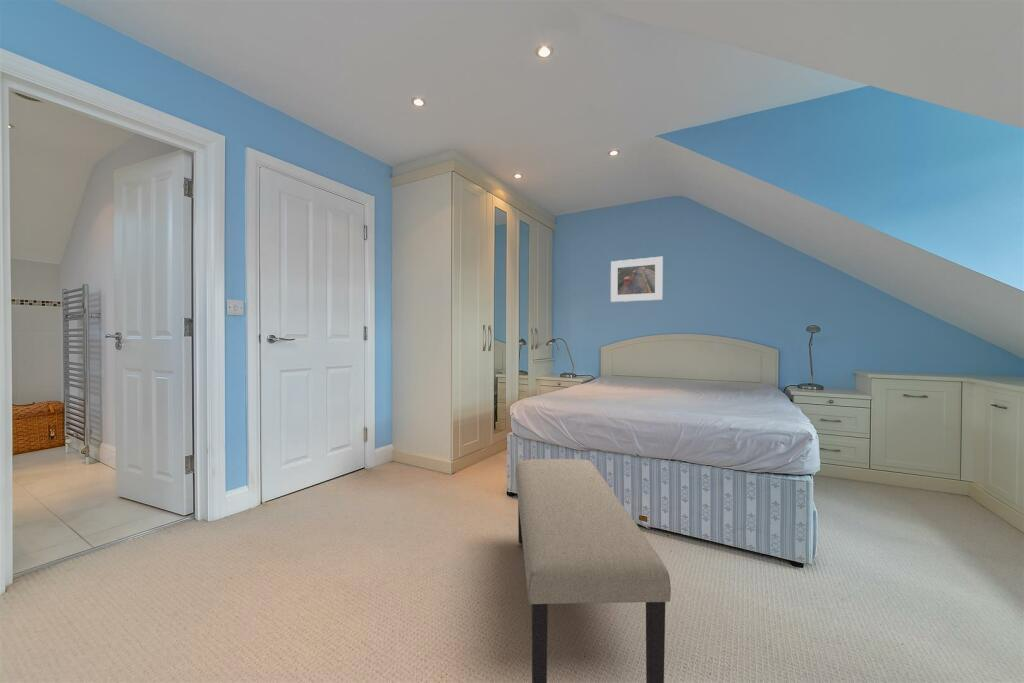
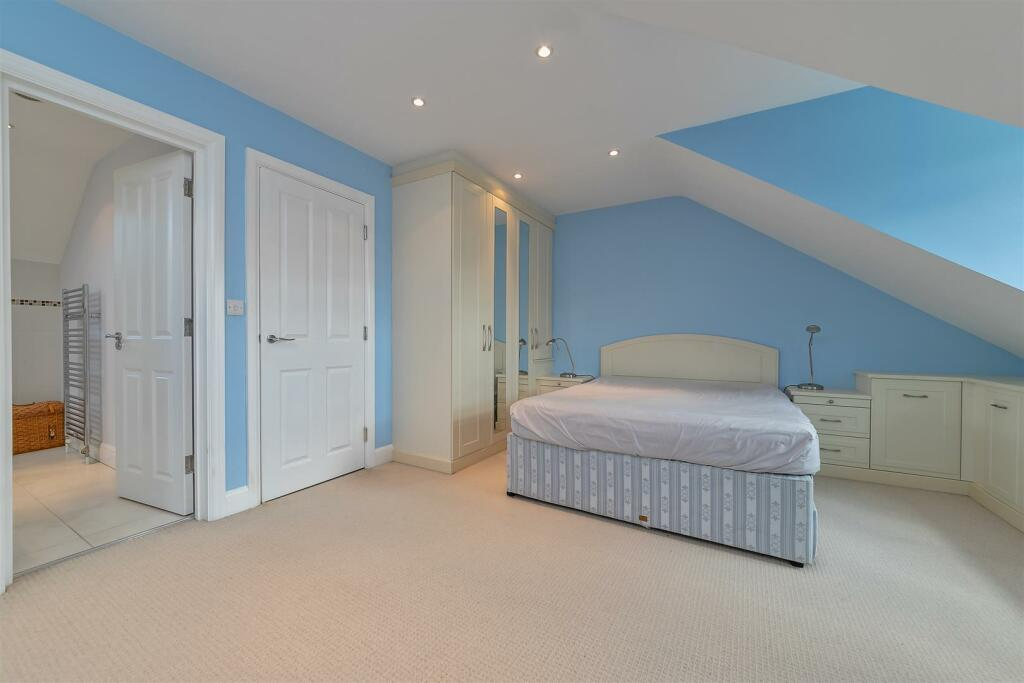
- bench (569, 546)
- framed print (636, 280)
